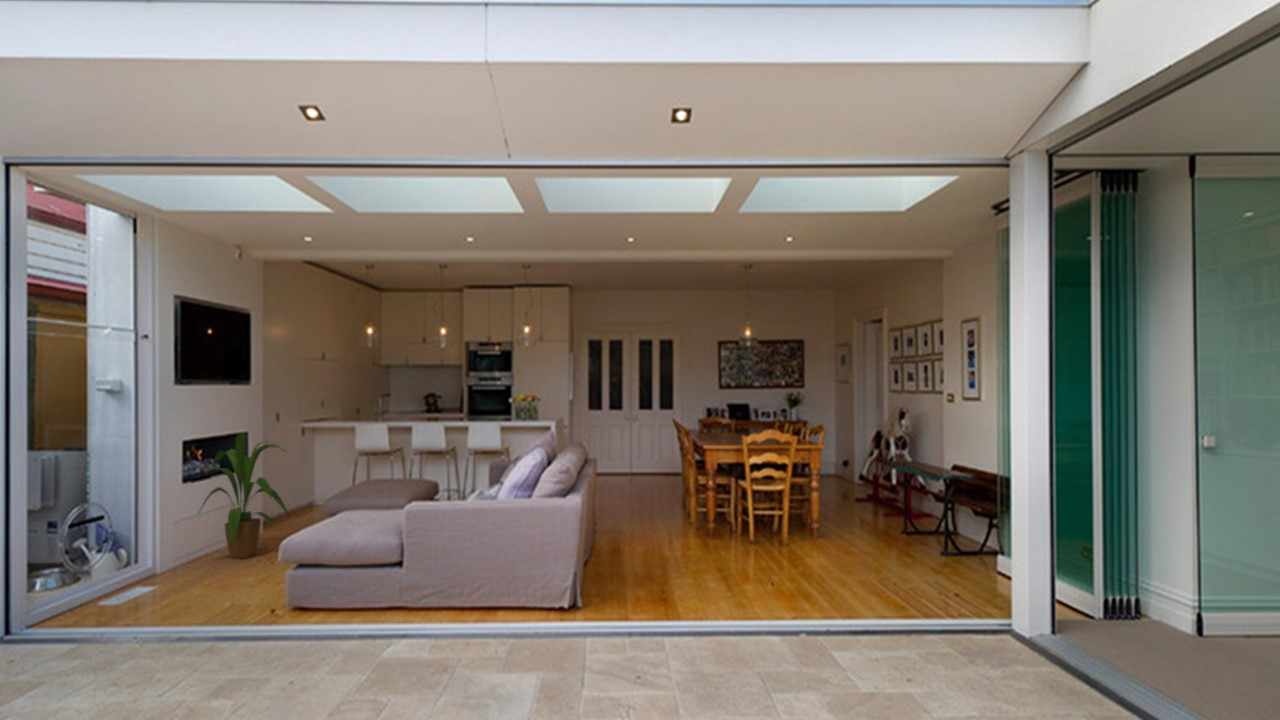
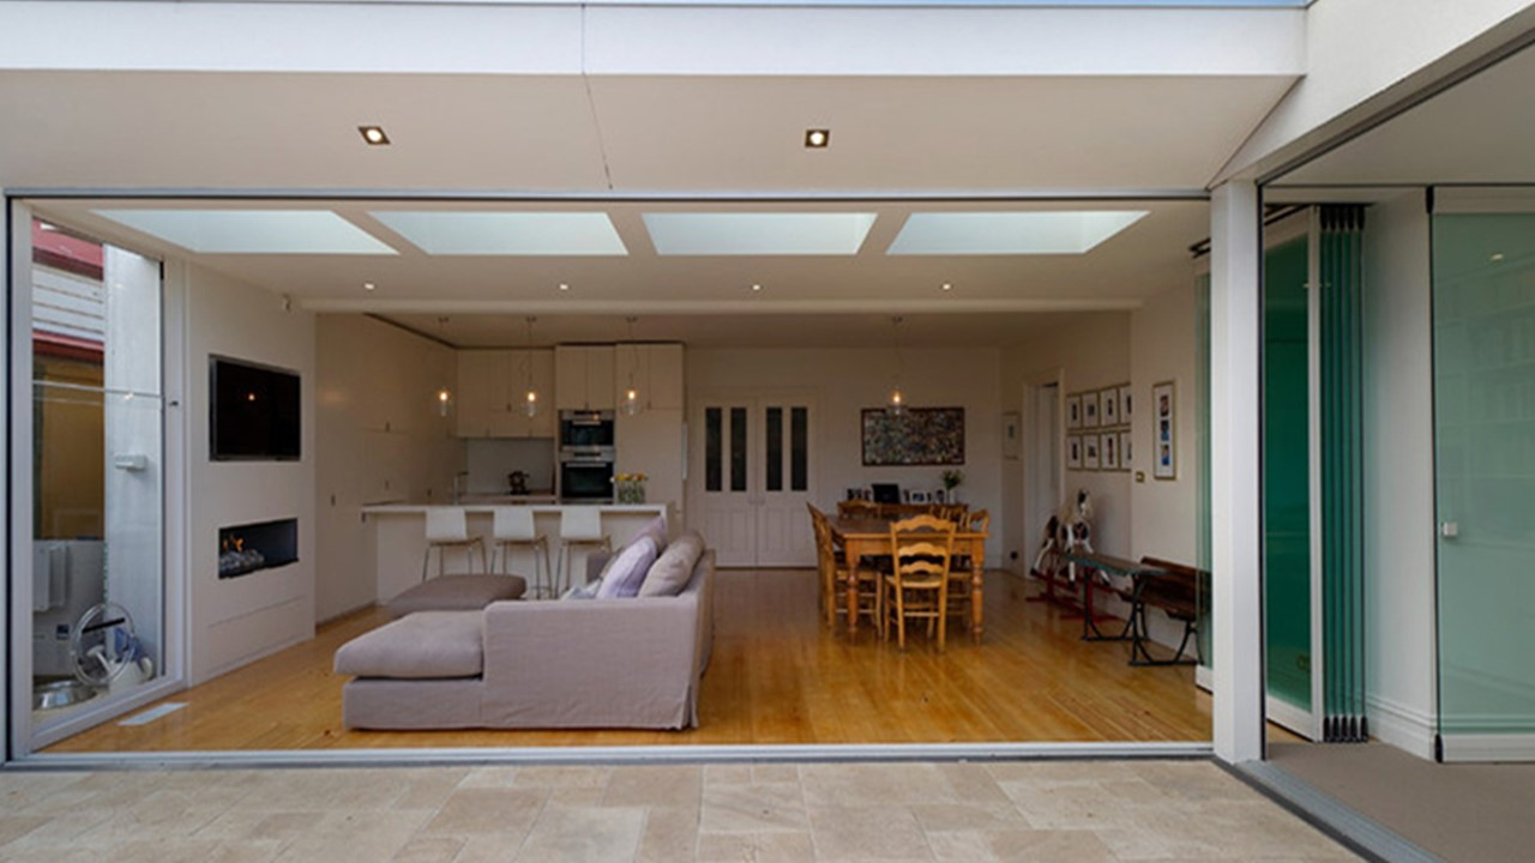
- house plant (250, 491)
